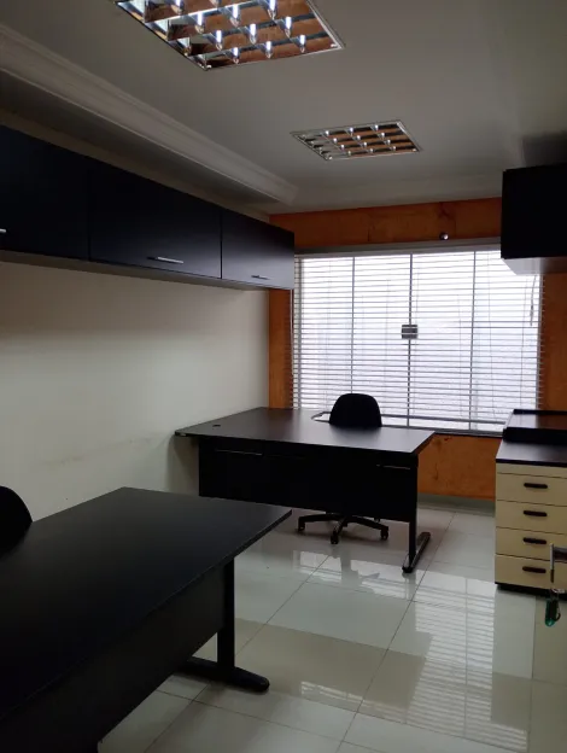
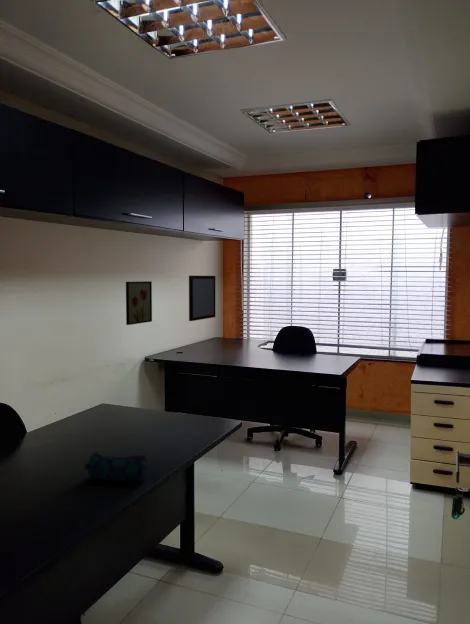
+ pencil case (117, 466)
+ writing board (202, 297)
+ wall art (138, 302)
